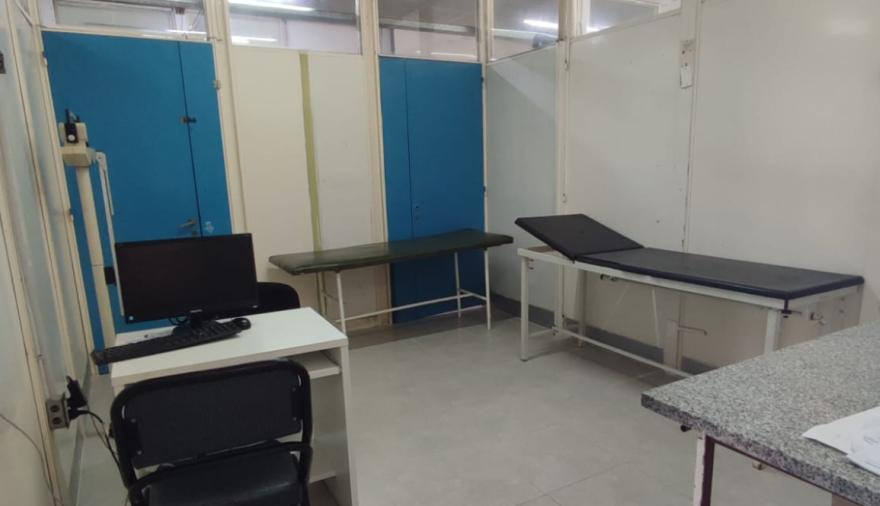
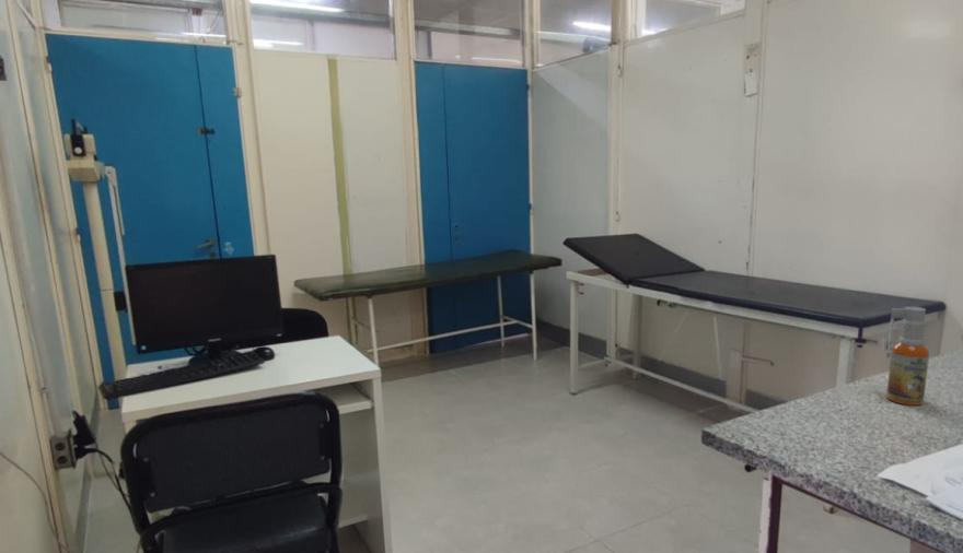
+ spray bottle (906, 354)
